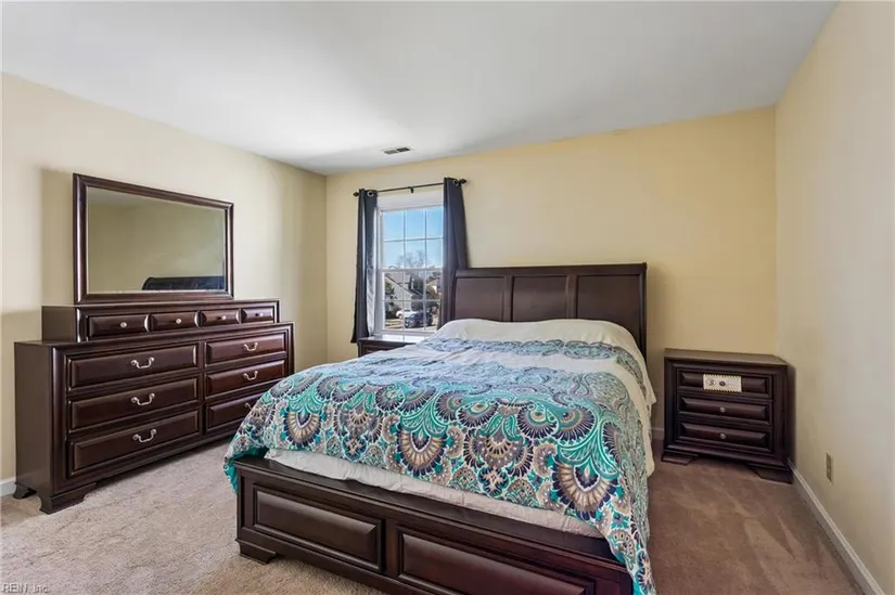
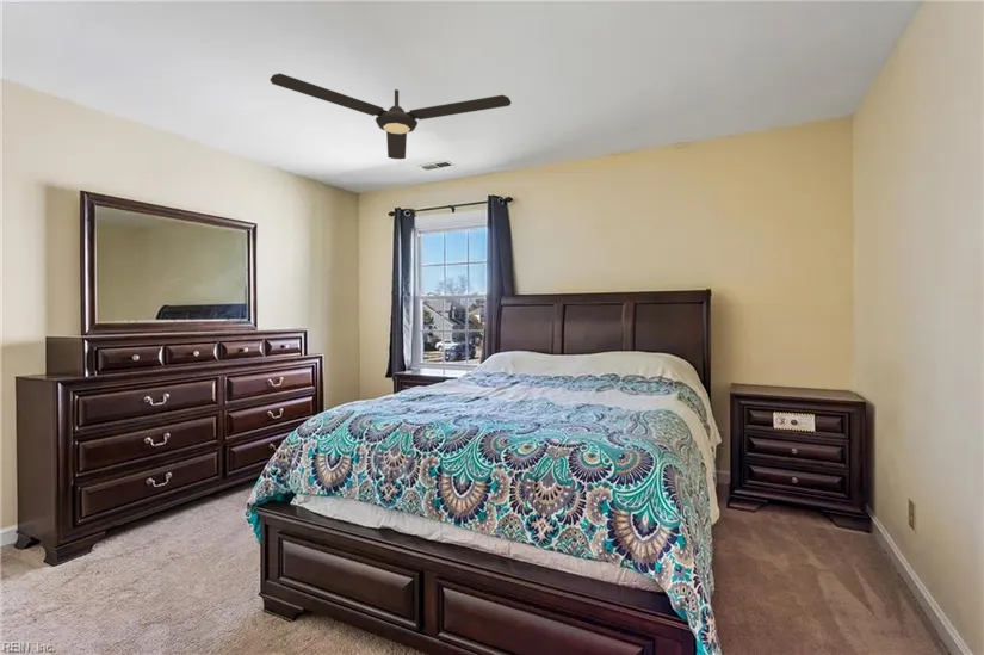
+ ceiling fan (396, 121)
